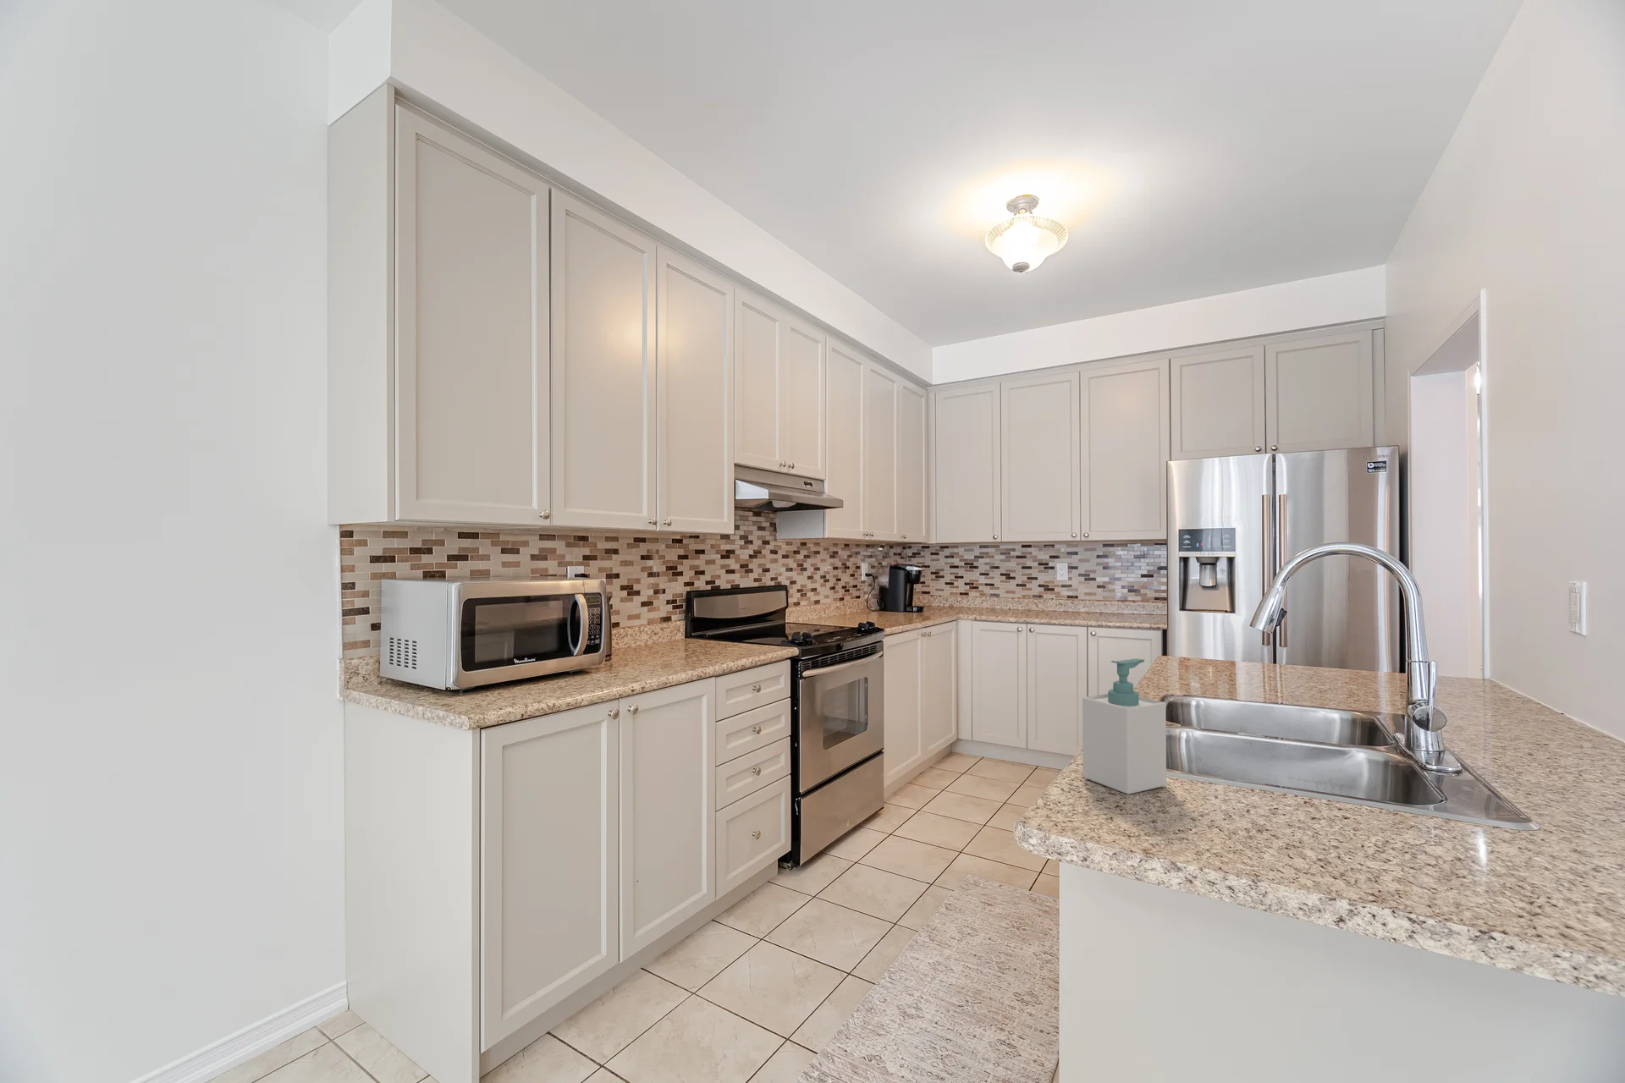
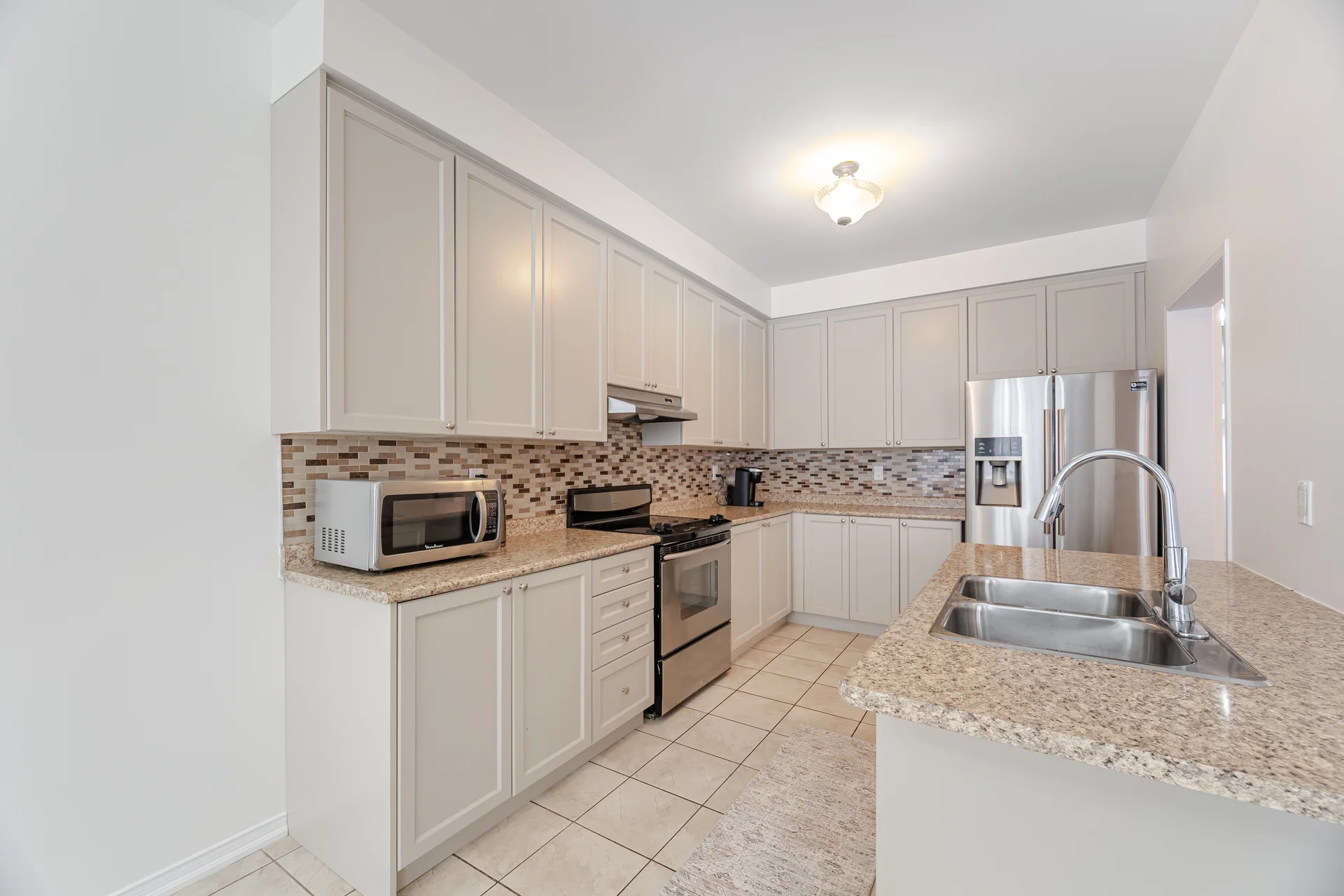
- soap bottle (1123, 720)
